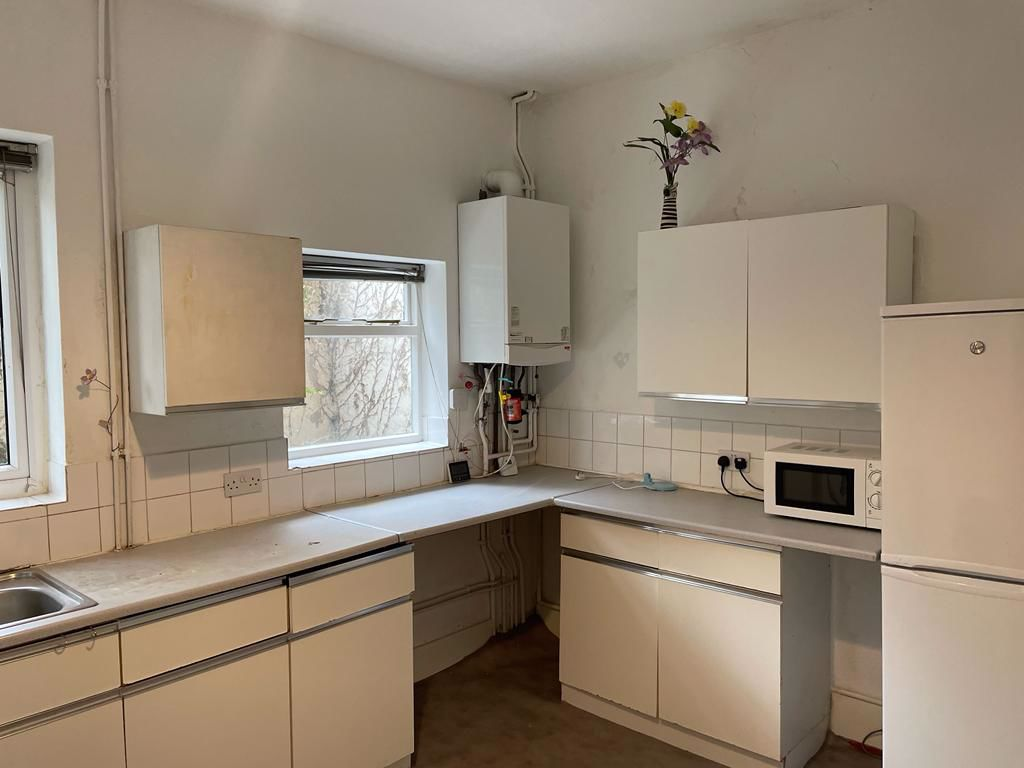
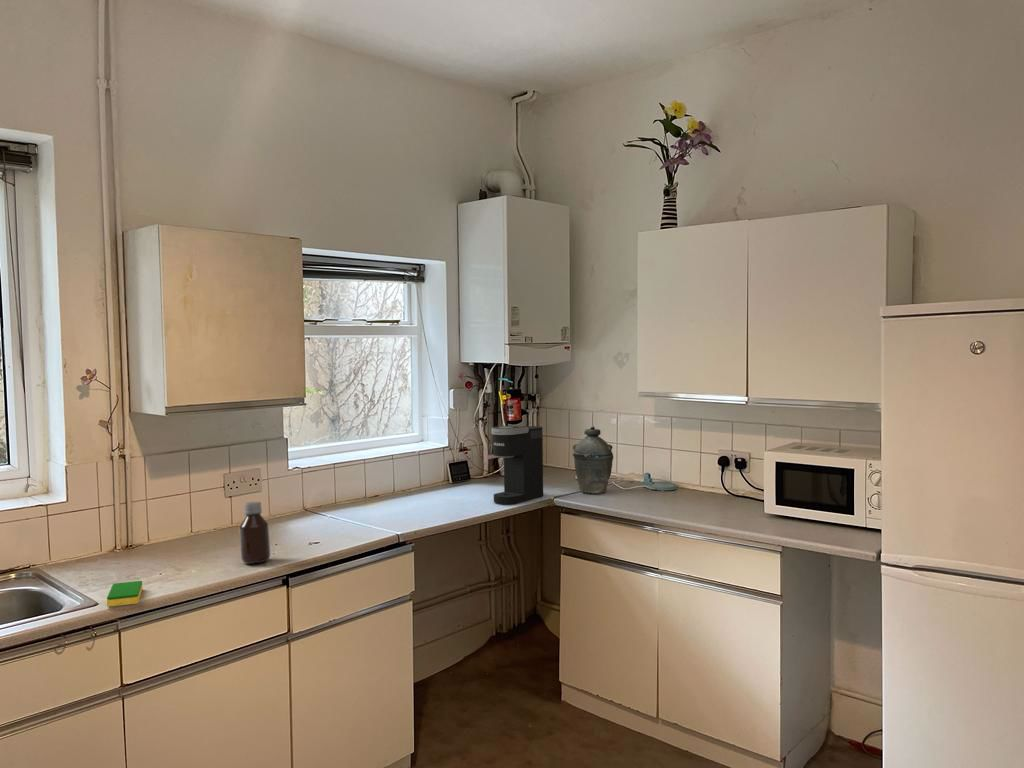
+ kettle (593, 459)
+ coffee maker (518, 462)
+ dish sponge (125, 593)
+ bottle (254, 532)
